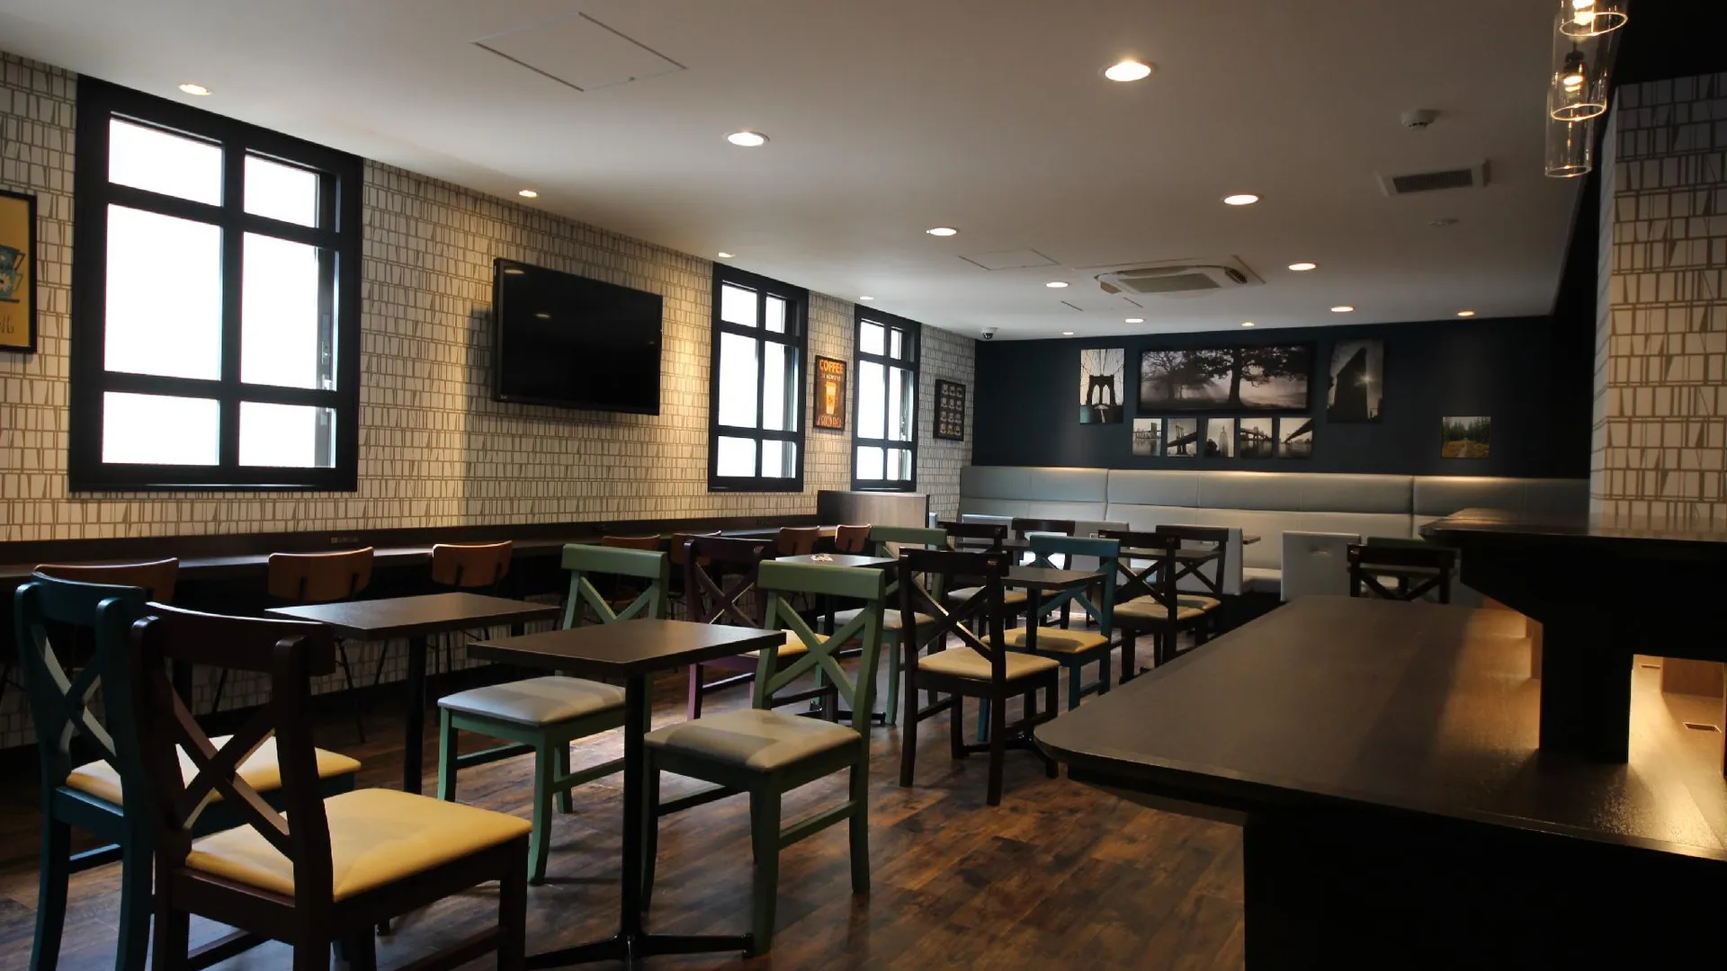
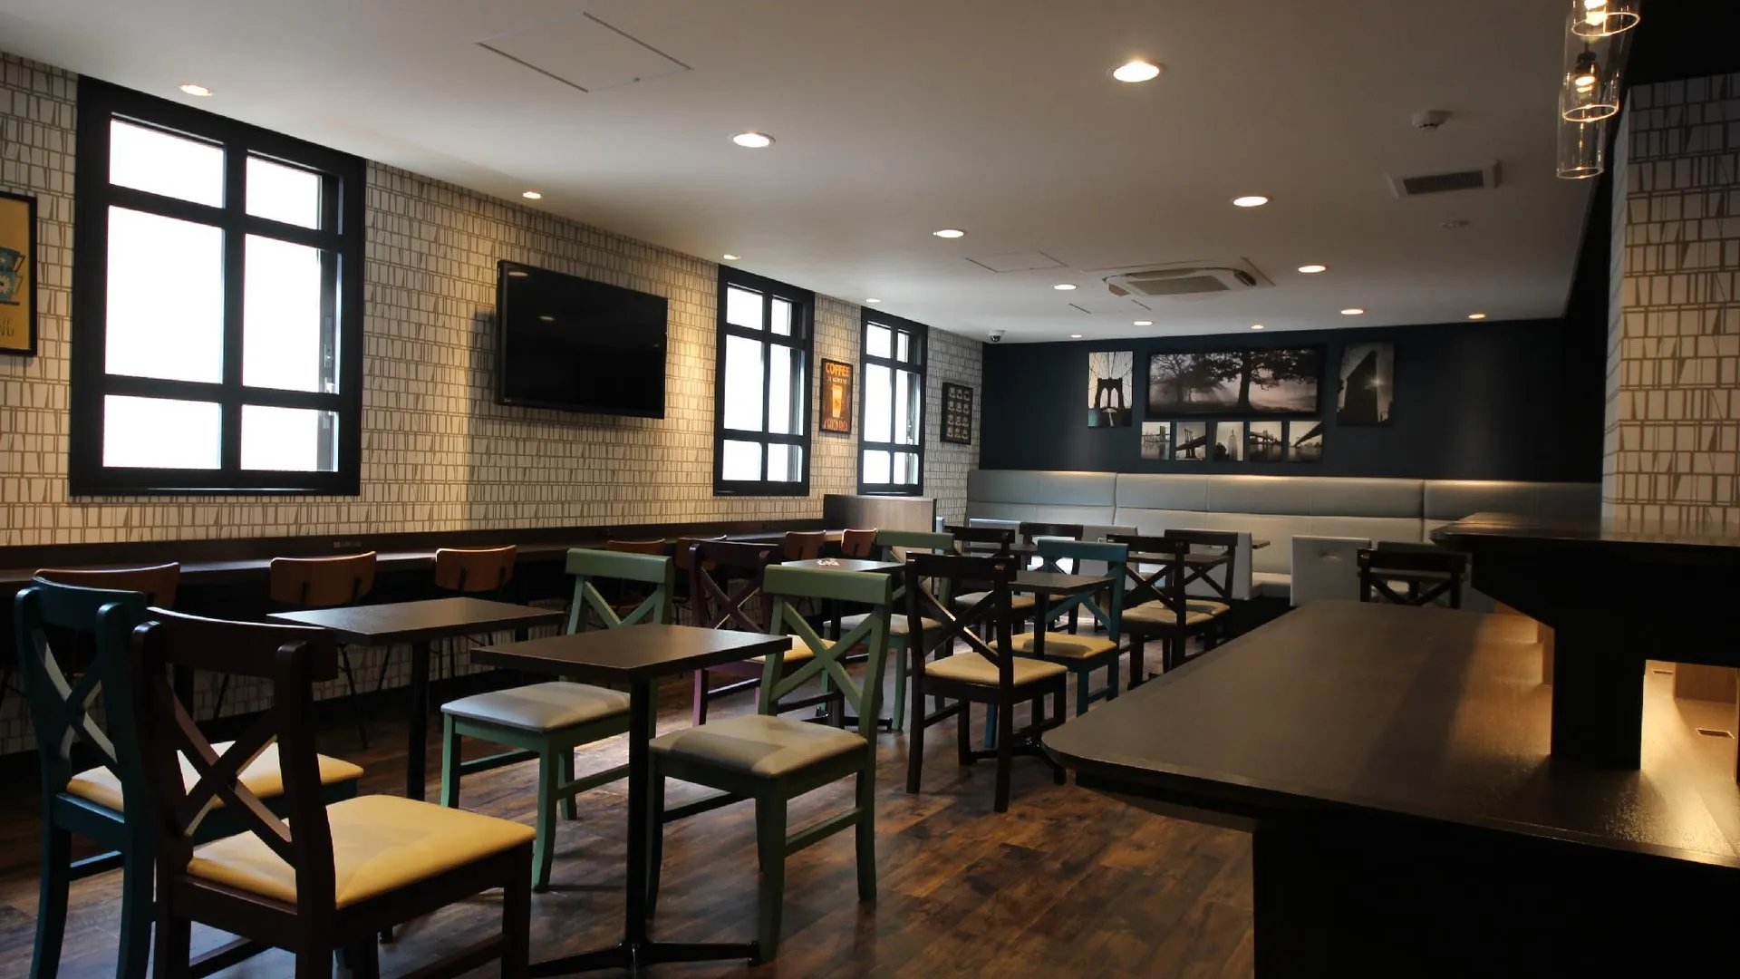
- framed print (1465, 437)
